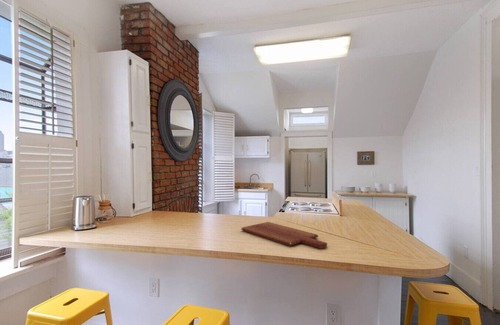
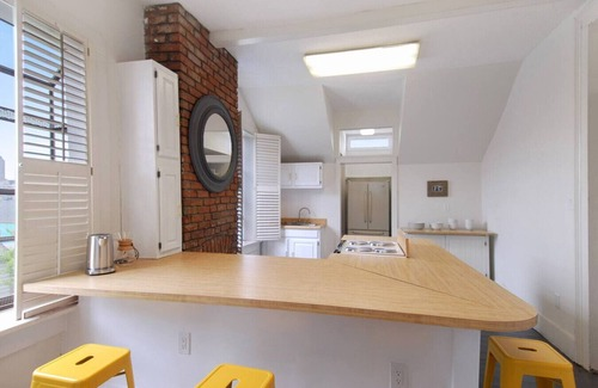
- cutting board (279, 232)
